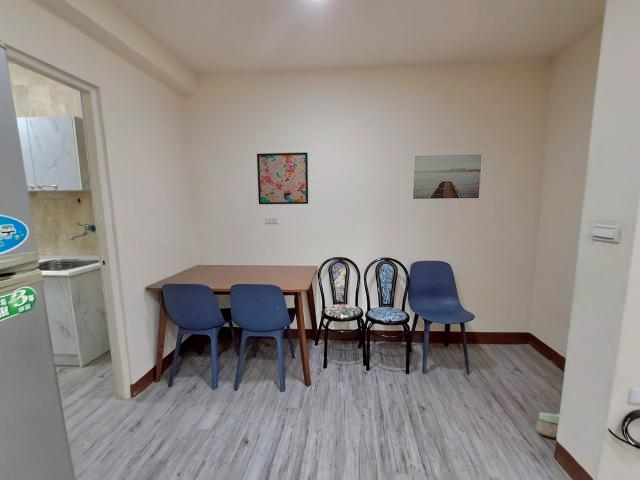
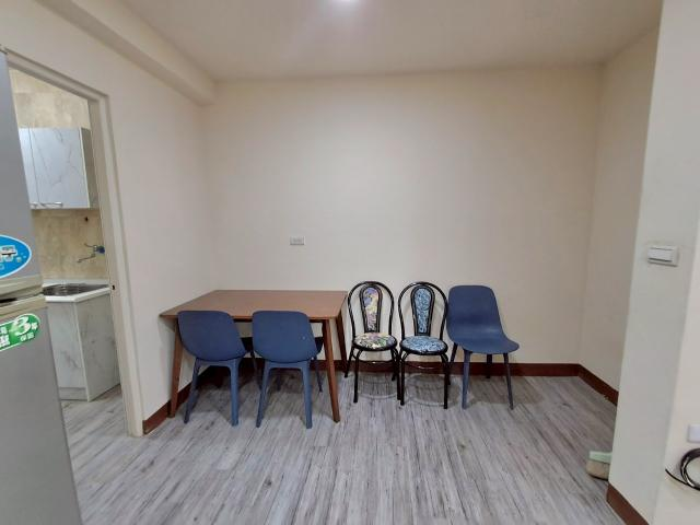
- wall art (446, 177)
- wall art (282, 179)
